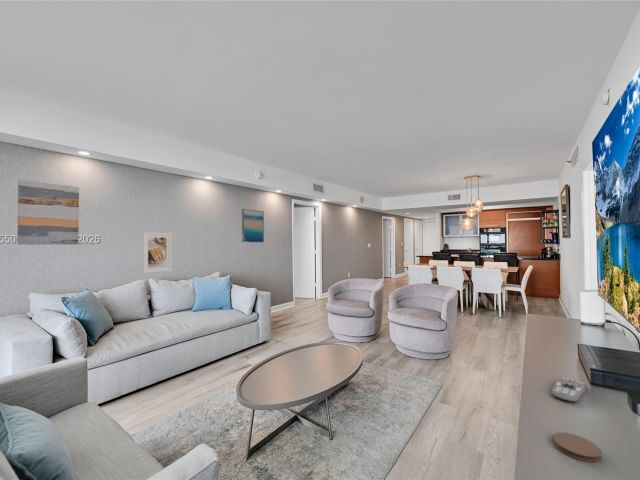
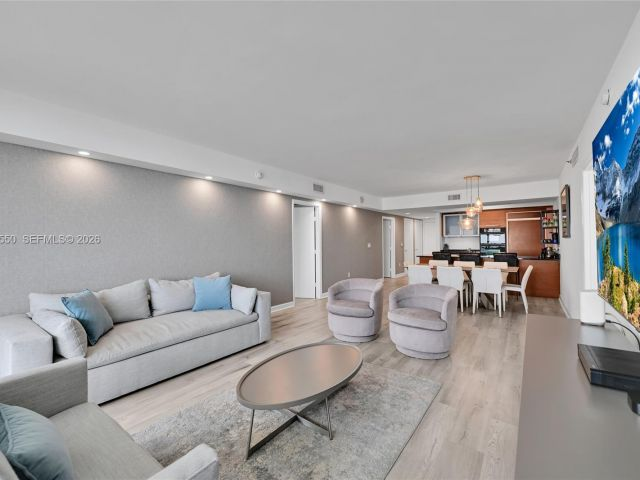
- coaster (576, 446)
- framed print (157, 252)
- wall art (253, 226)
- remote control (568, 389)
- wall art (50, 214)
